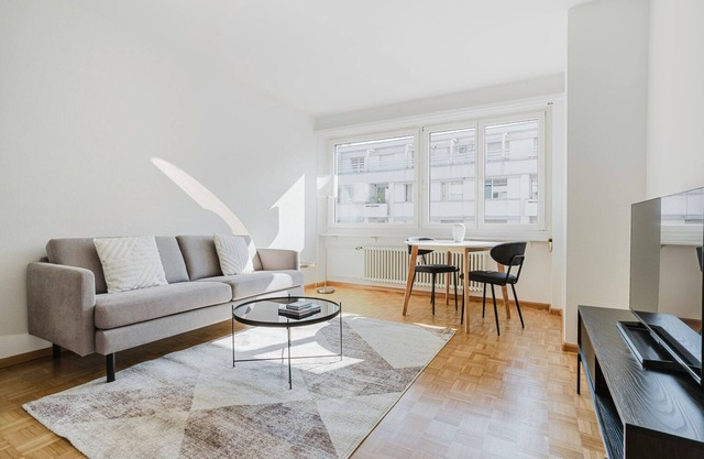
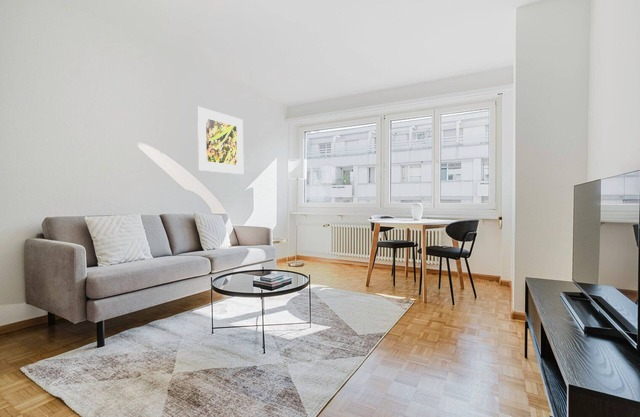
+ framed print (222, 143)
